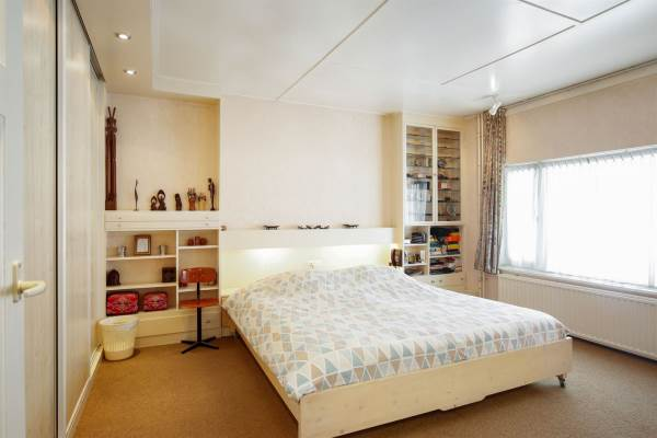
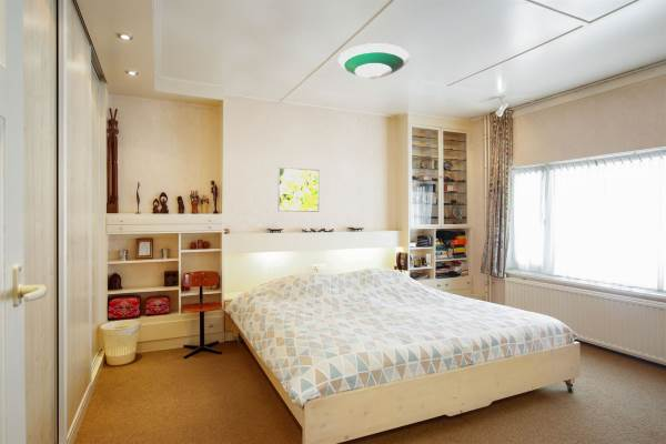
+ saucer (373, 68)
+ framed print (299, 190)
